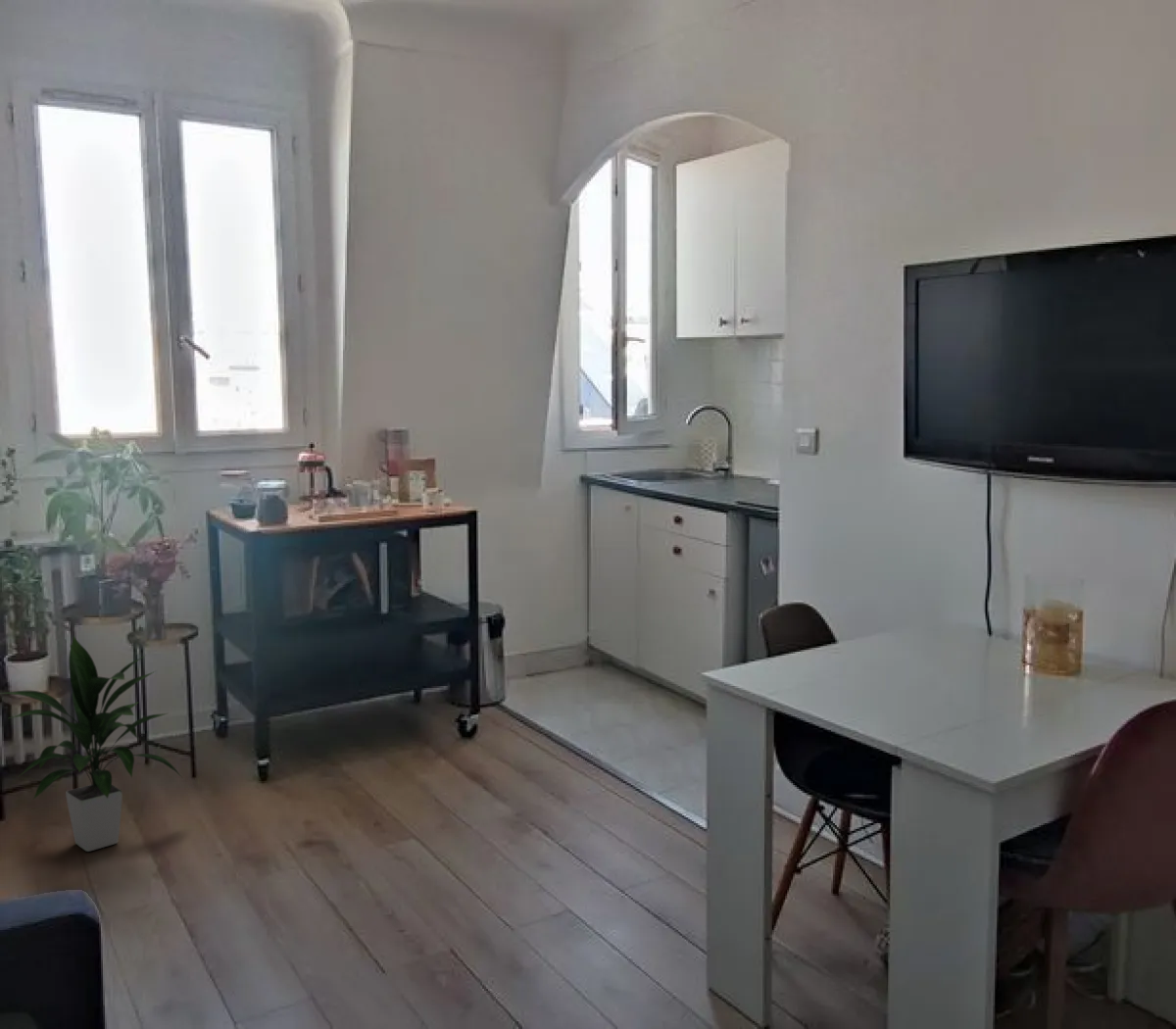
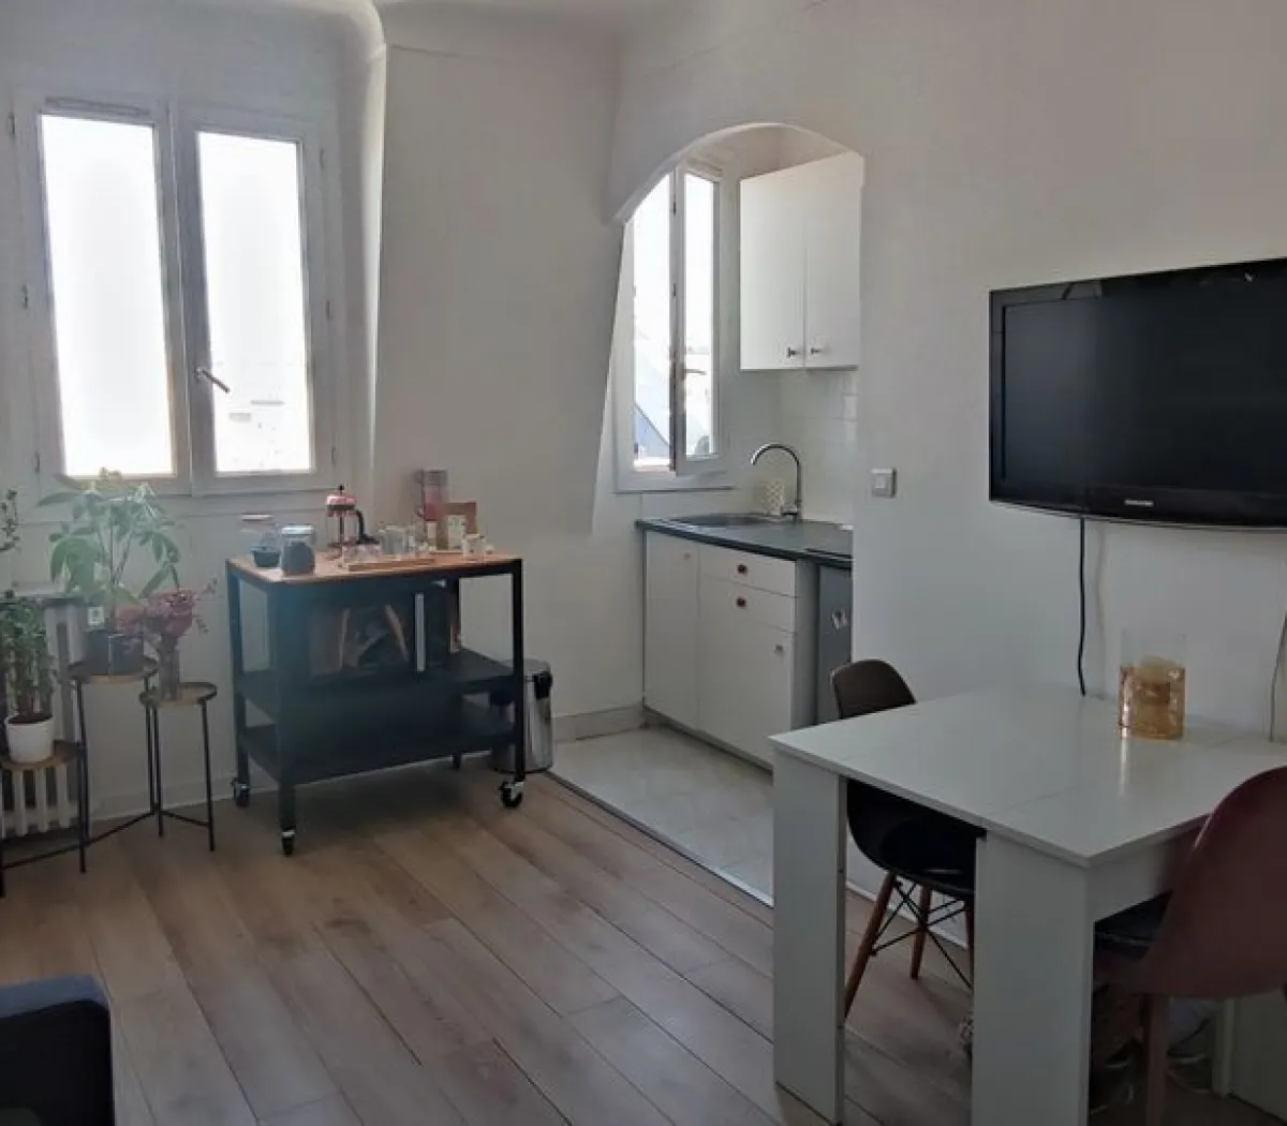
- indoor plant (99, 744)
